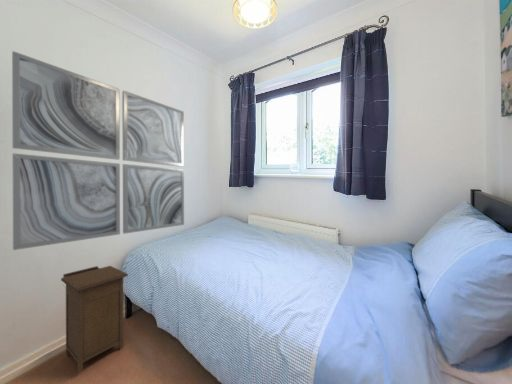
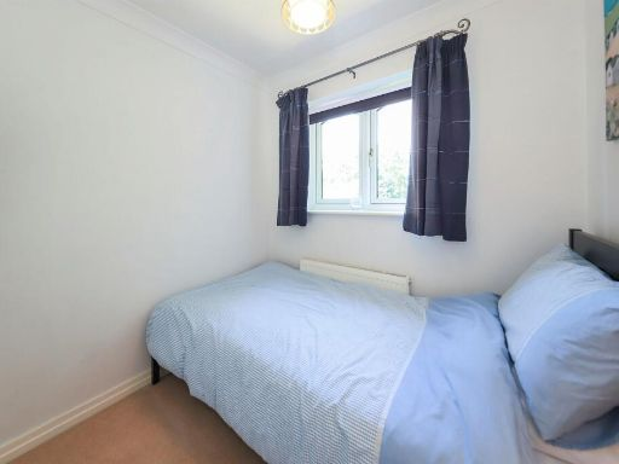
- wall art (119, 159)
- nightstand (91, 310)
